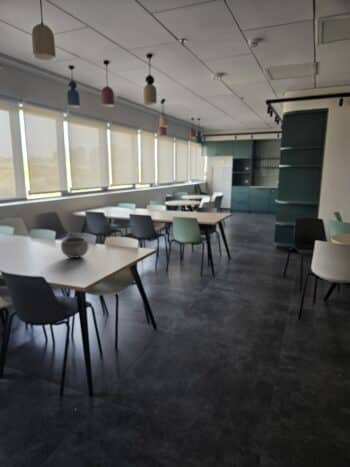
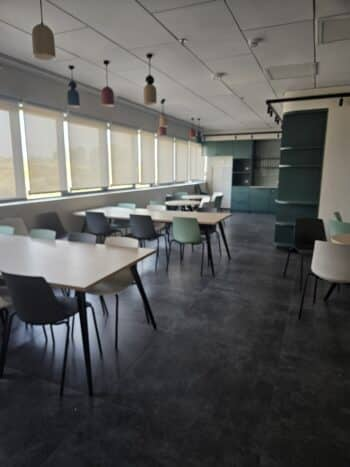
- bowl (74, 248)
